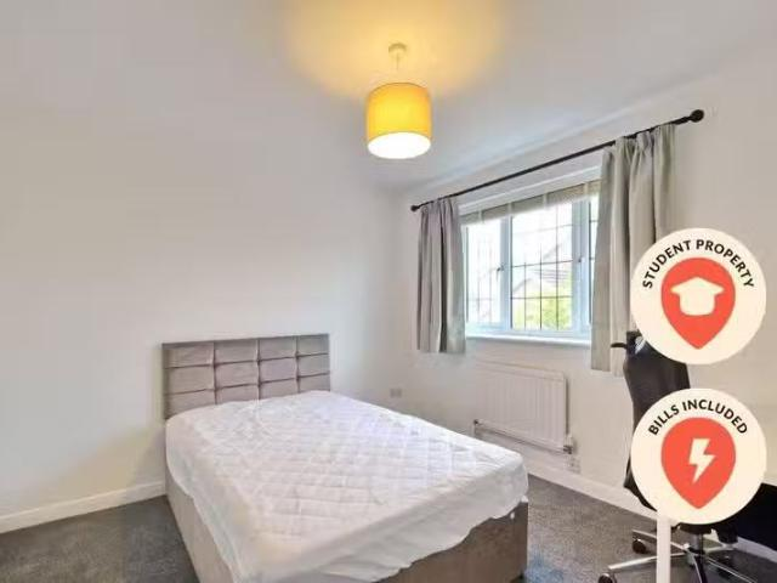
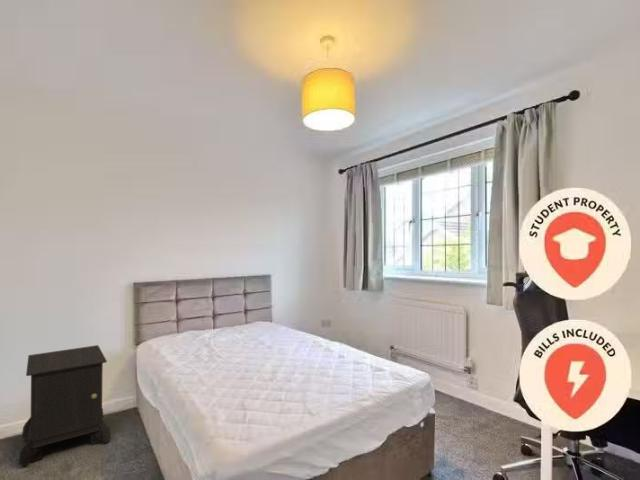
+ nightstand (66, 398)
